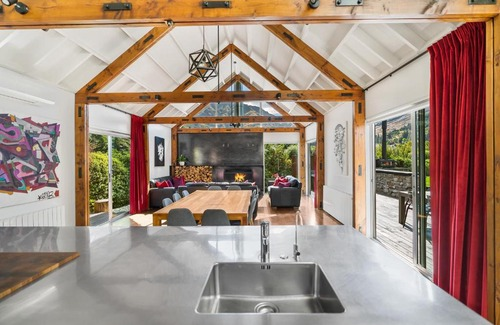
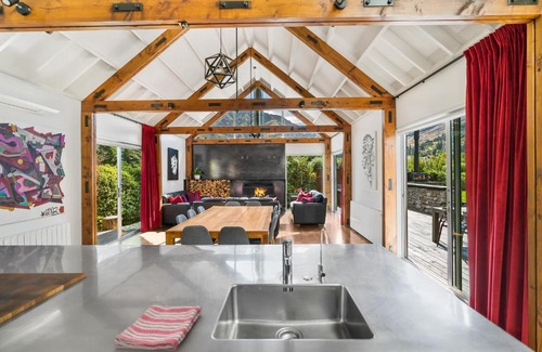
+ dish towel (163, 323)
